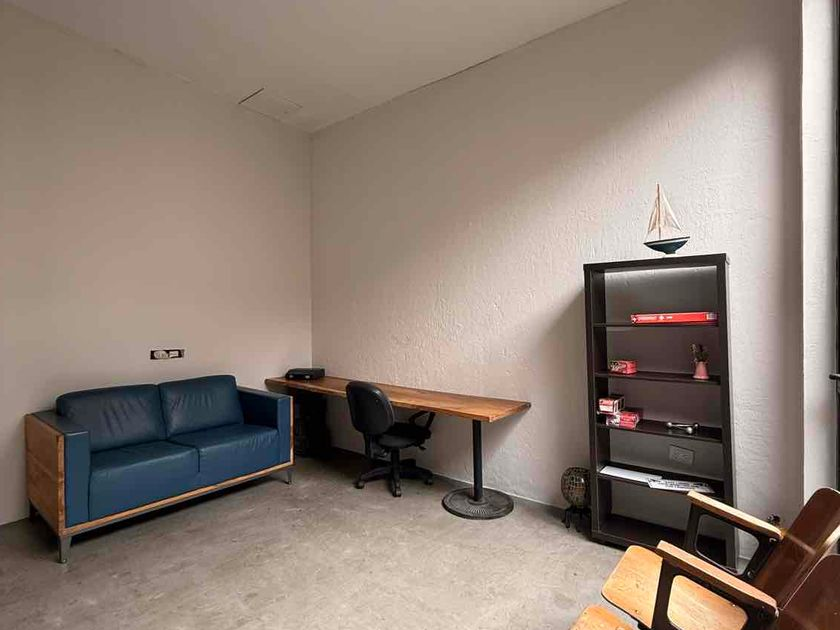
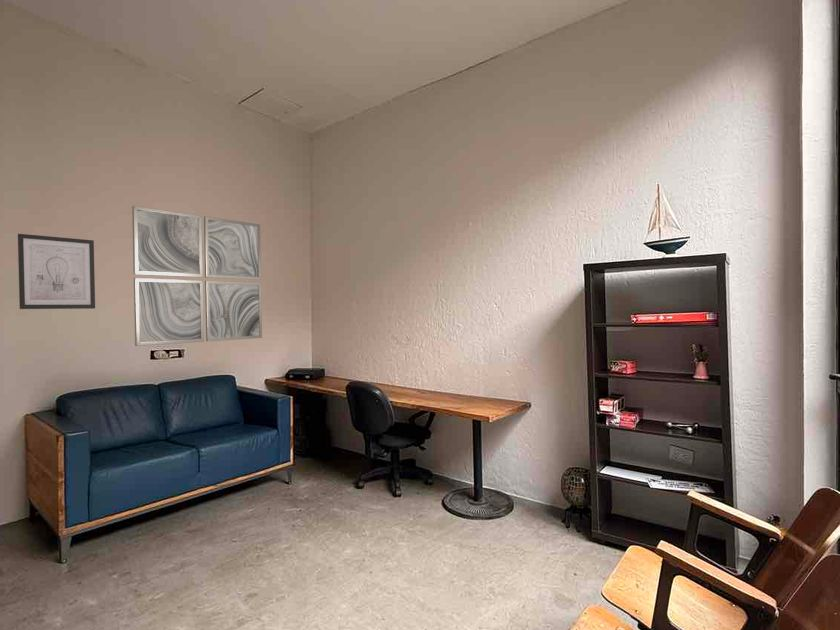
+ wall art (58, 273)
+ wall art (202, 281)
